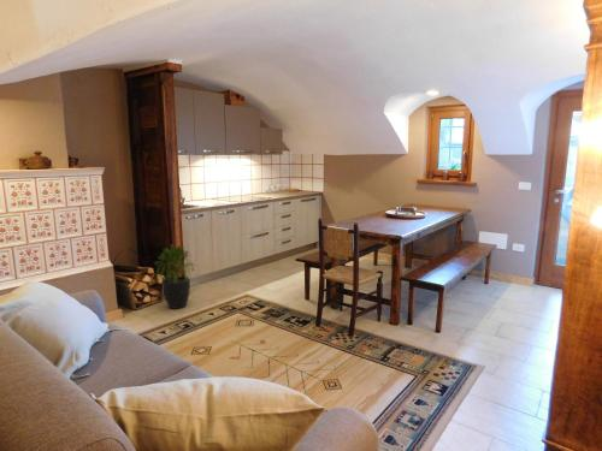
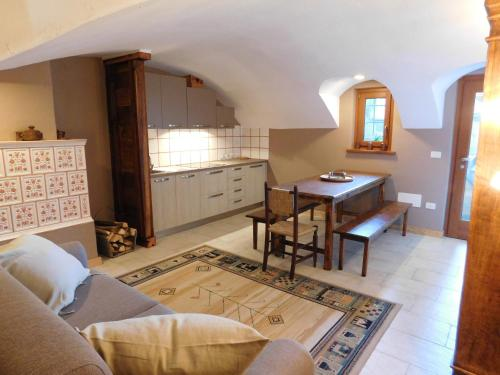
- potted plant (173, 274)
